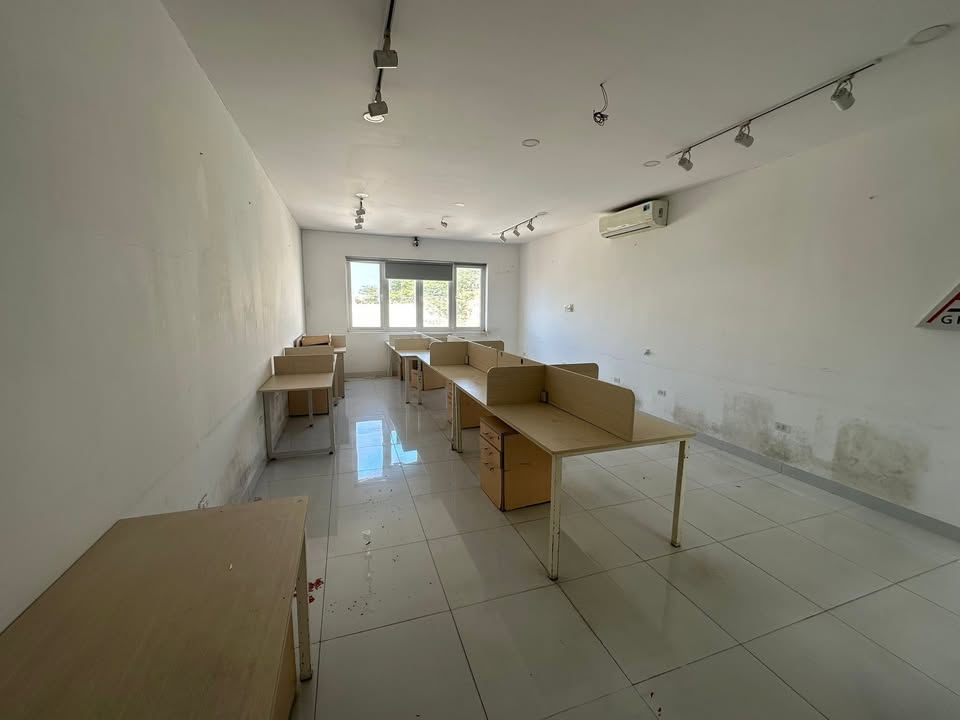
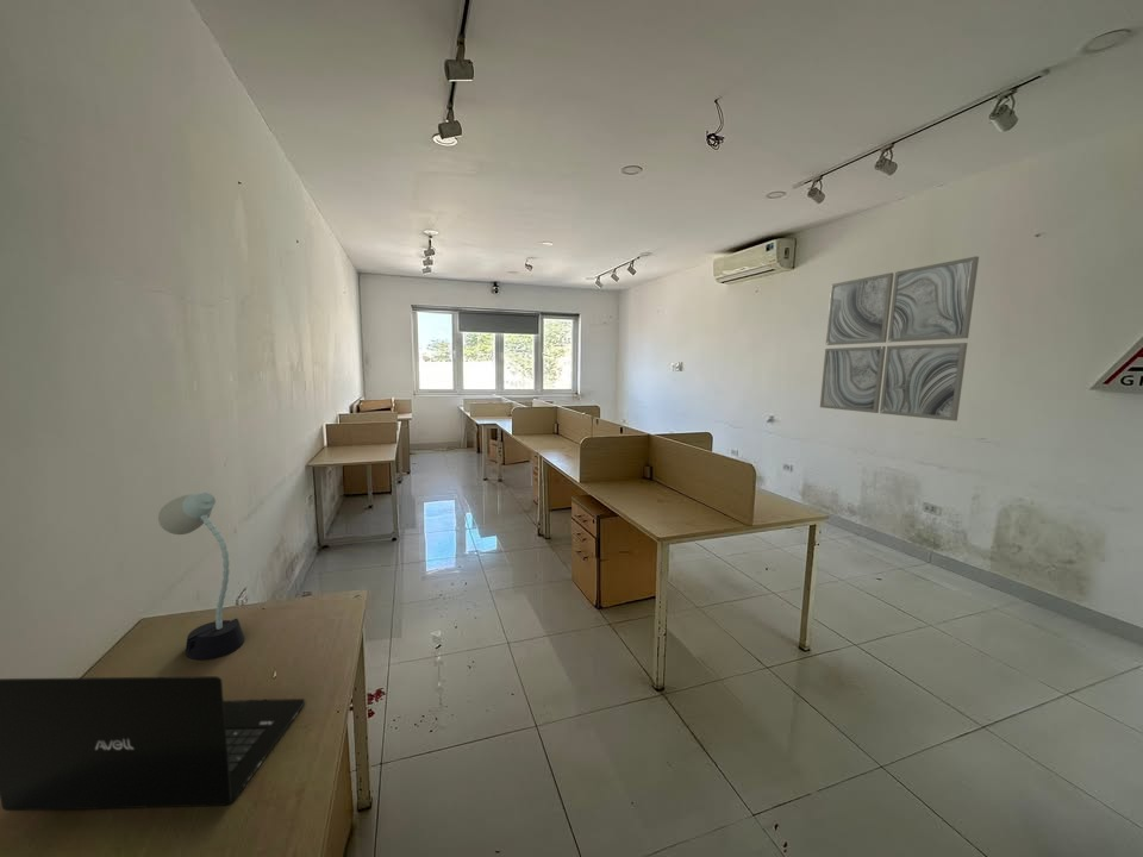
+ laptop (170, 693)
+ desk lamp (223, 565)
+ wall art (885, 342)
